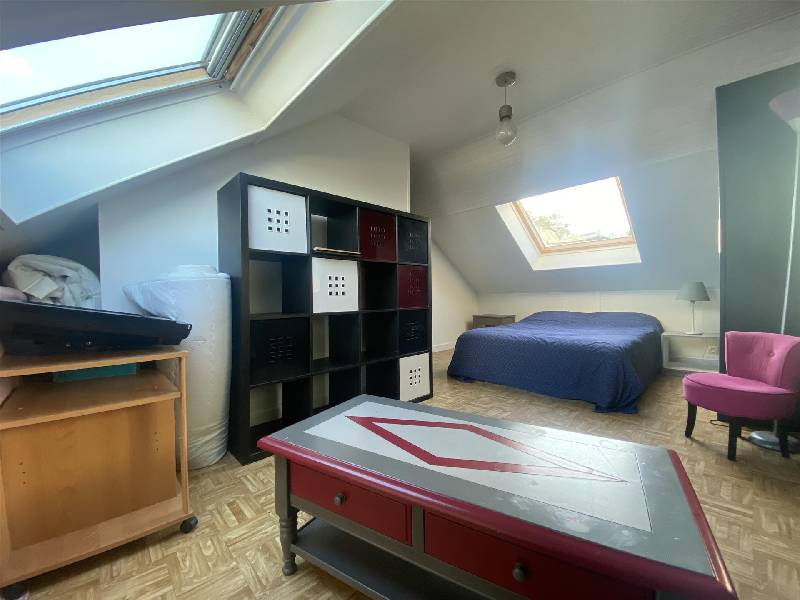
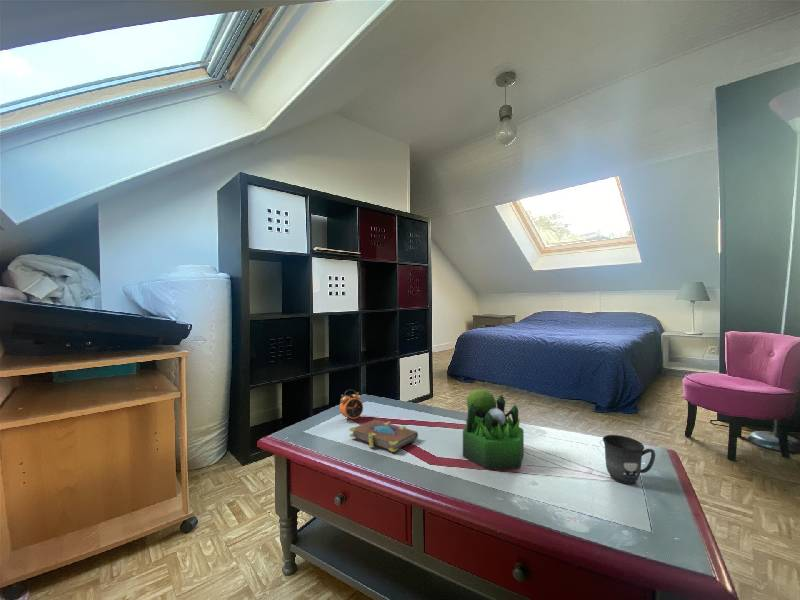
+ alarm clock (351, 404)
+ mug (629, 460)
+ book (378, 431)
+ plant (492, 424)
